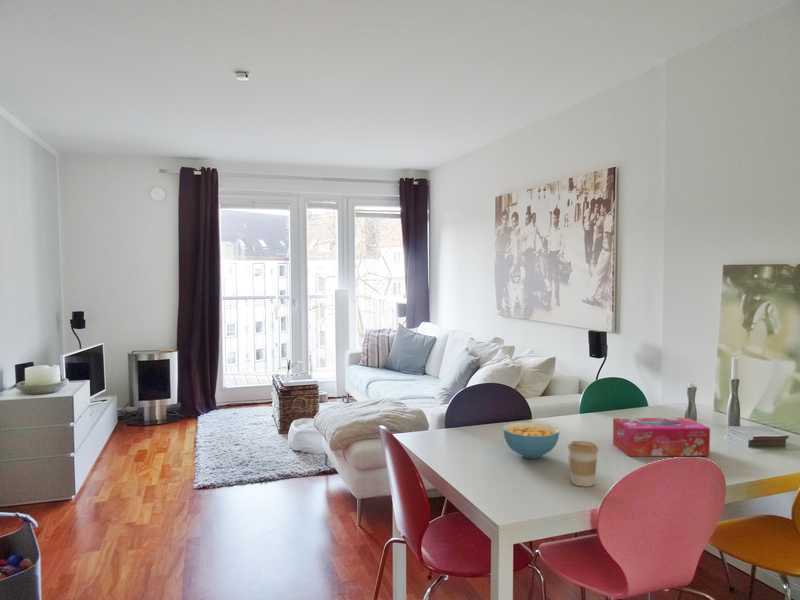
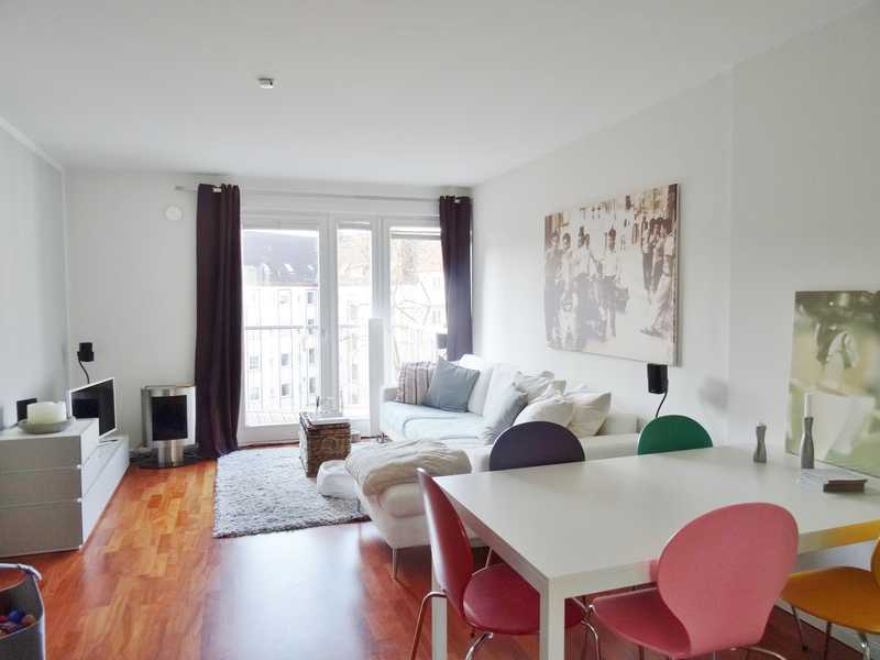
- tissue box (659, 436)
- cereal bowl (530, 442)
- coffee cup (582, 461)
